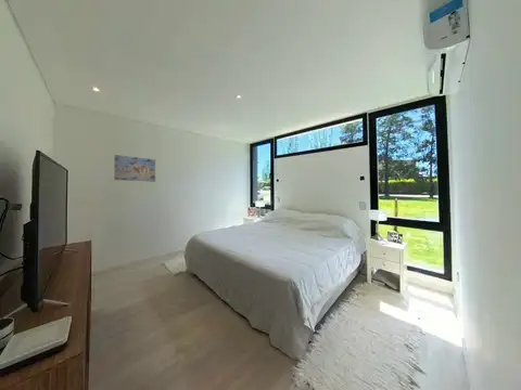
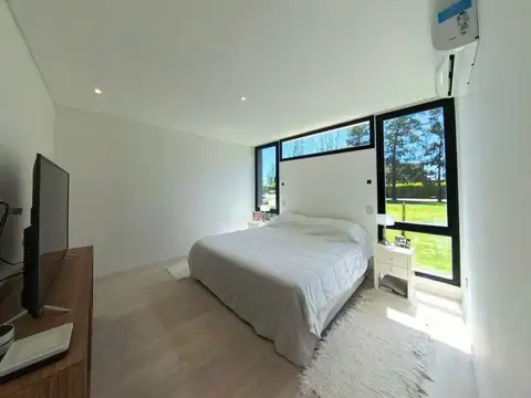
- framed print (136, 169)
